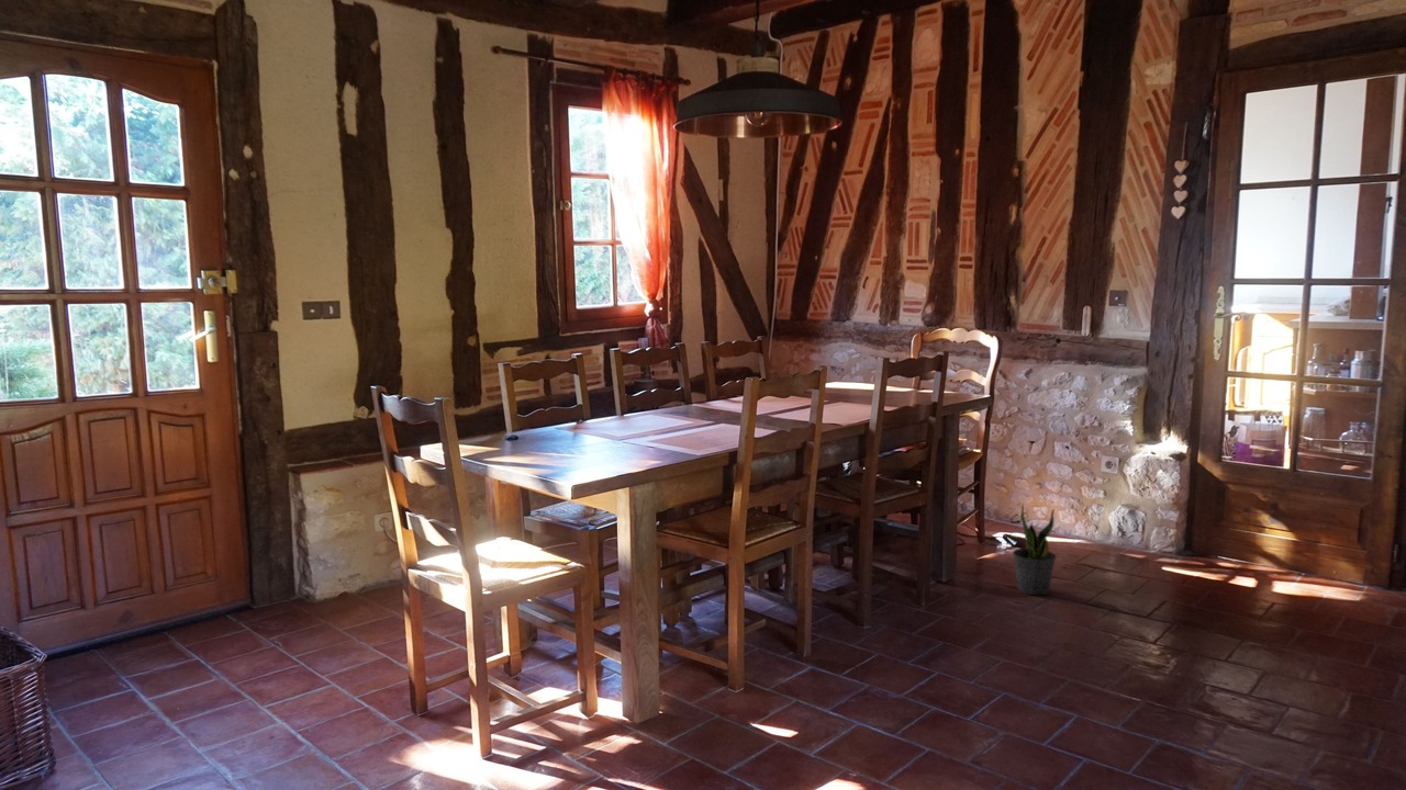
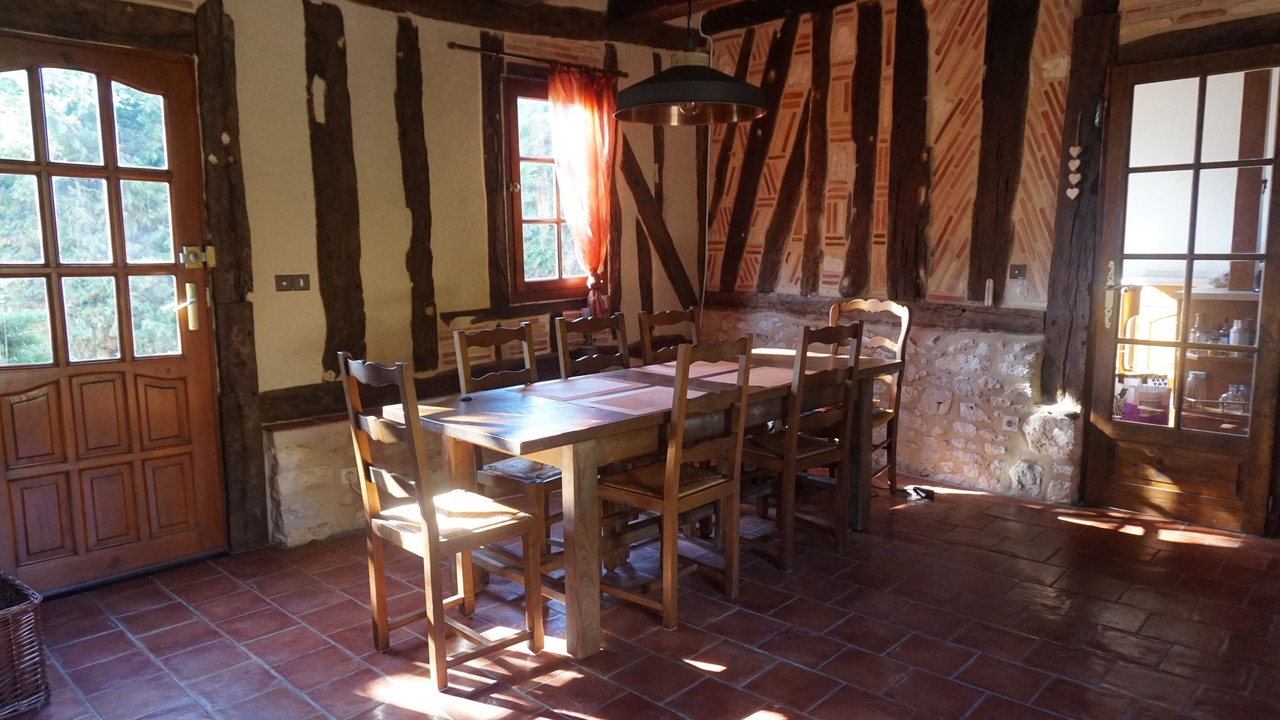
- potted plant (1035, 545)
